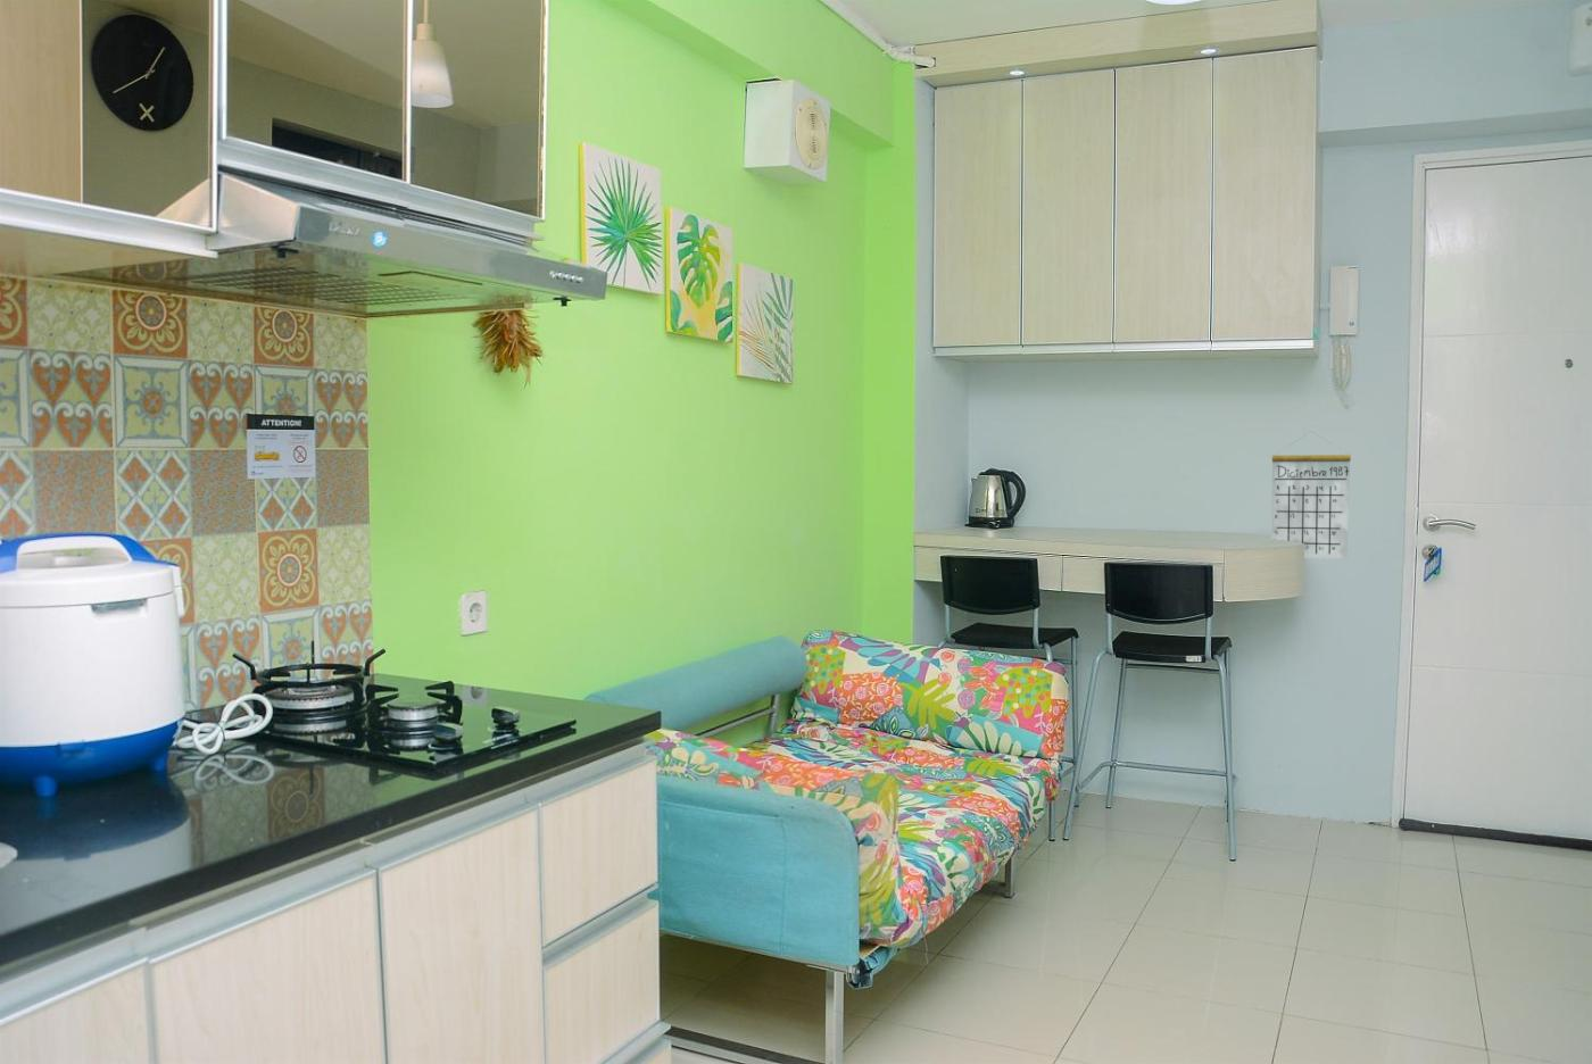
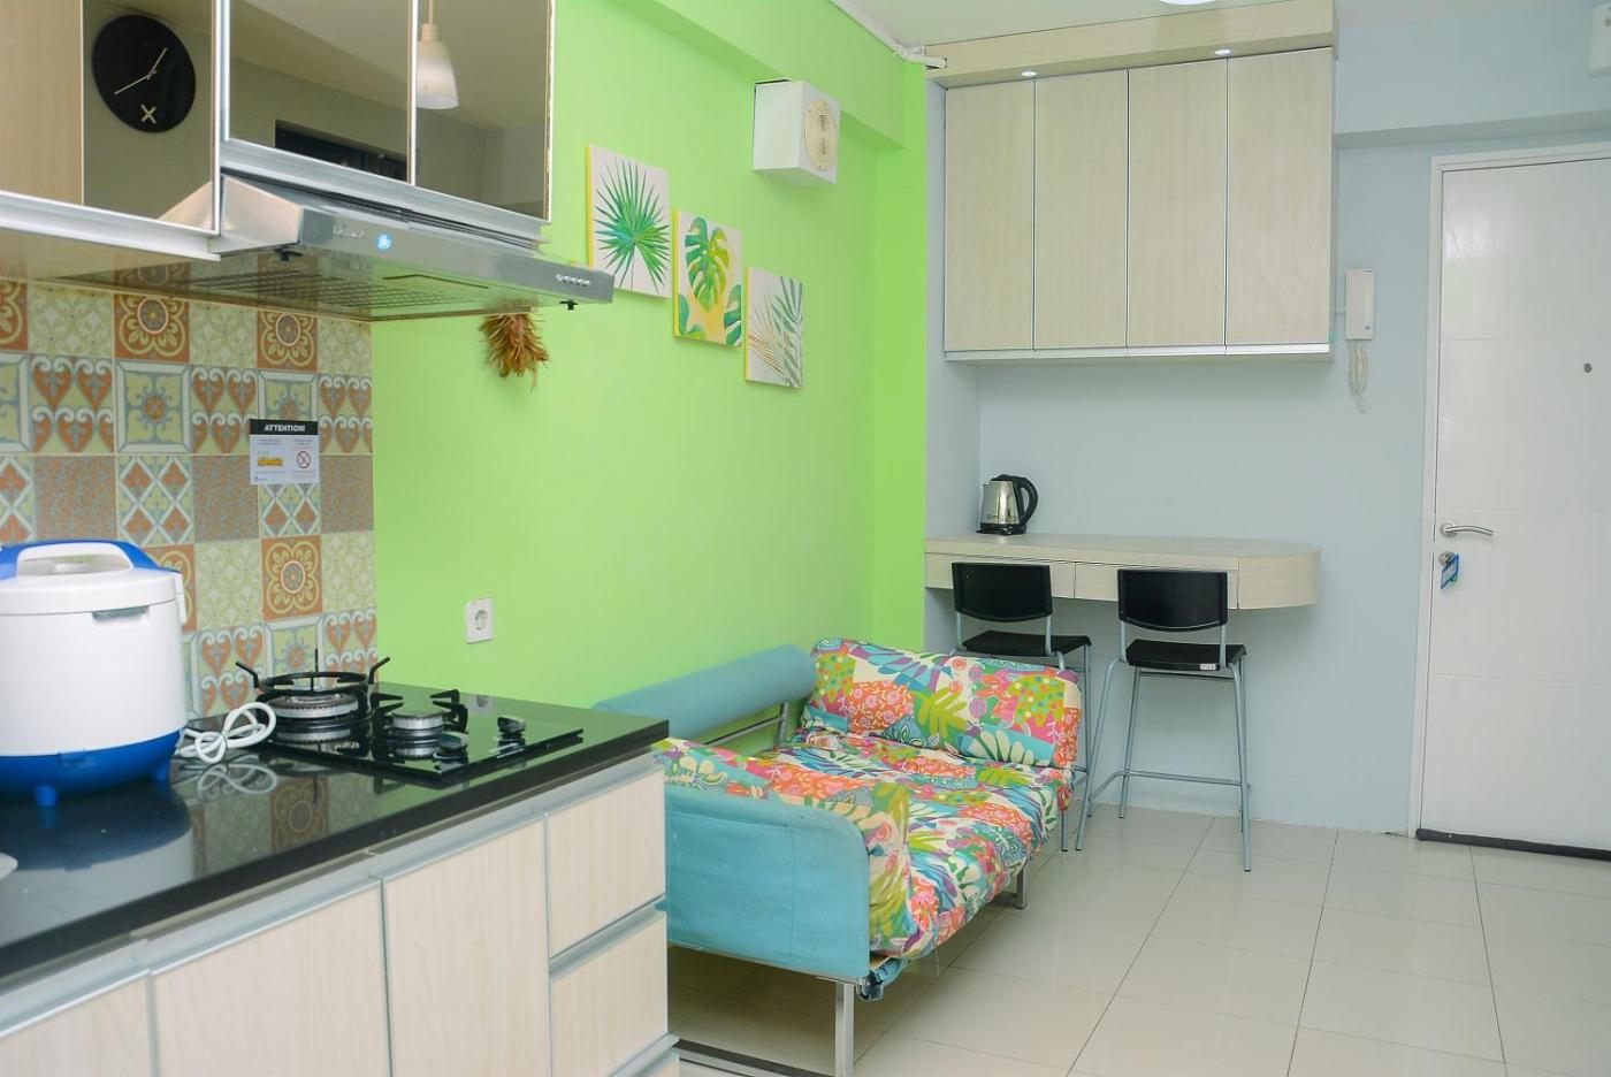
- calendar (1310, 494)
